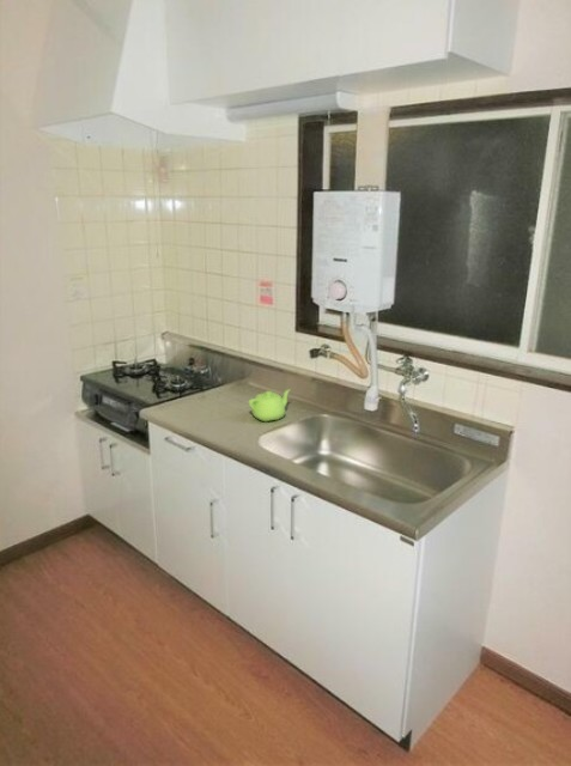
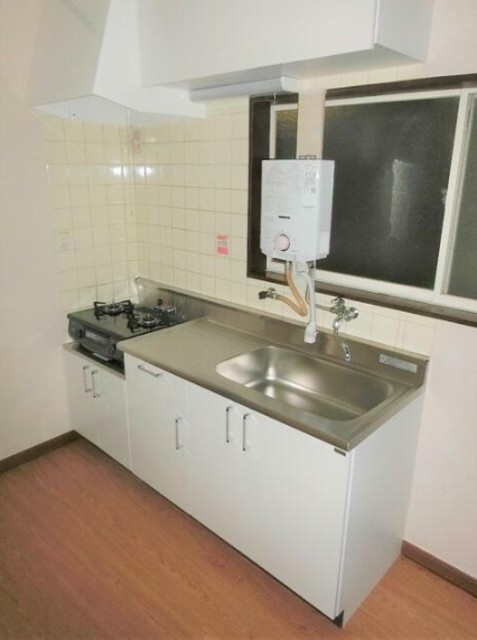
- teapot (269, 405)
